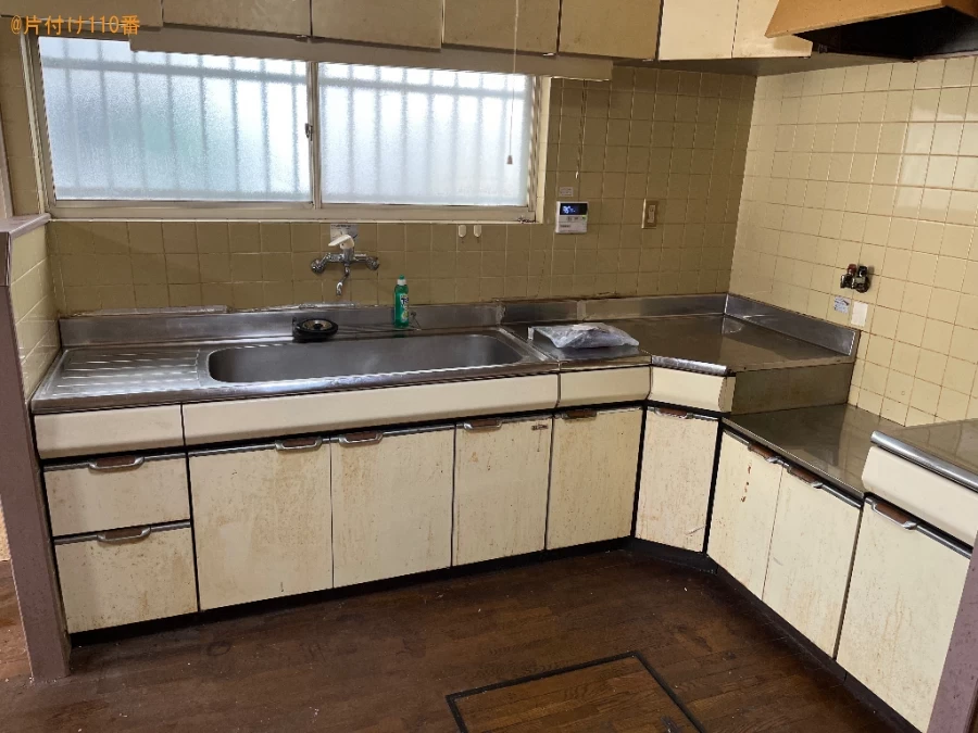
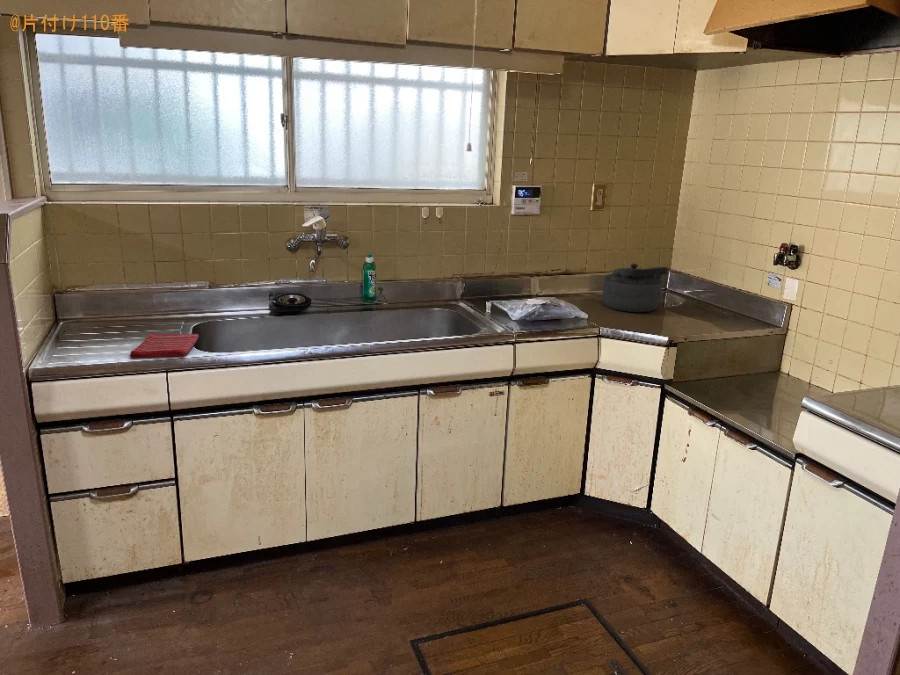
+ kettle (634, 285)
+ dish towel (166, 344)
